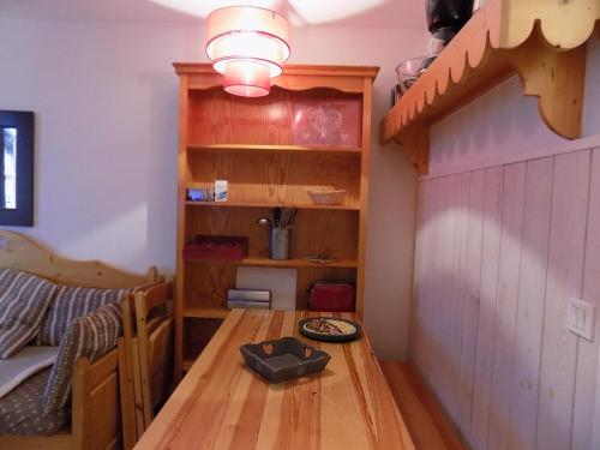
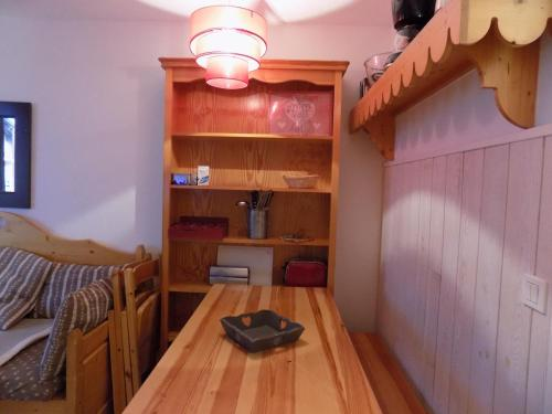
- plate (329, 326)
